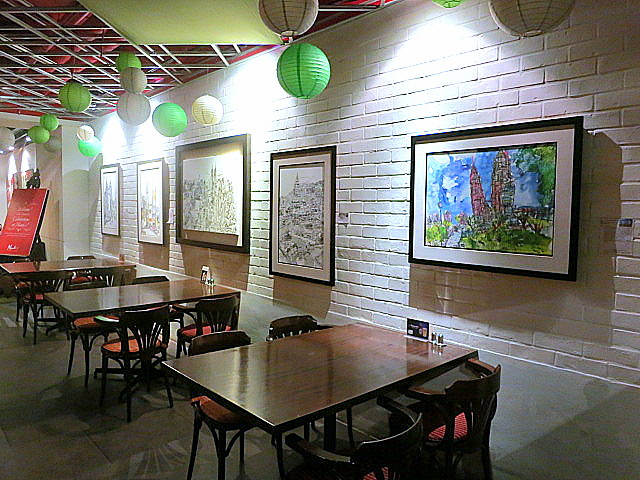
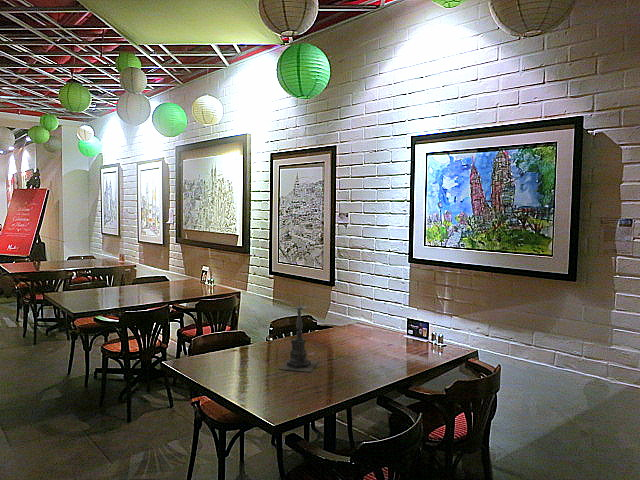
+ candle holder (299, 331)
